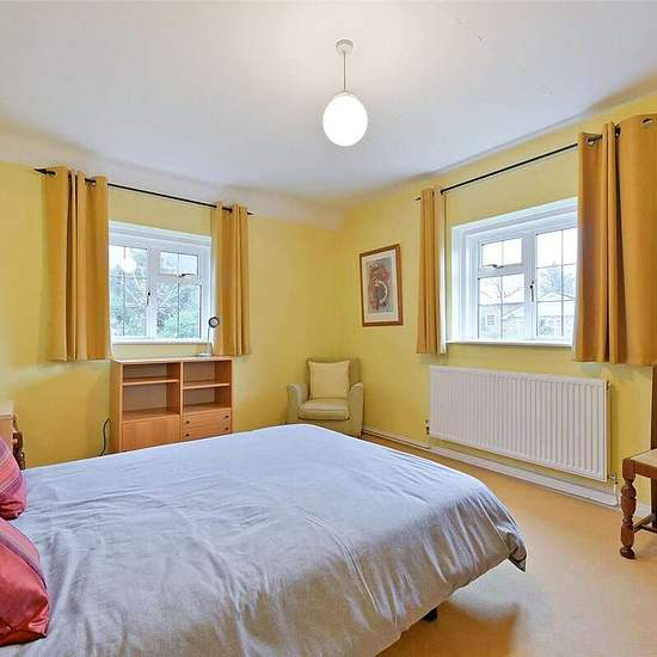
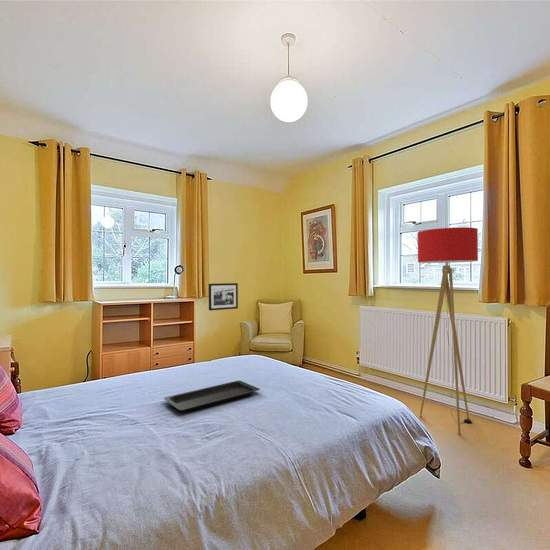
+ picture frame (223, 296)
+ serving tray (213, 395)
+ floor lamp (446, 325)
